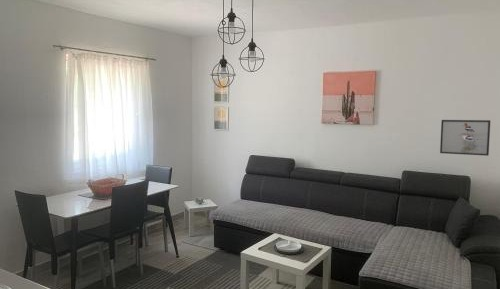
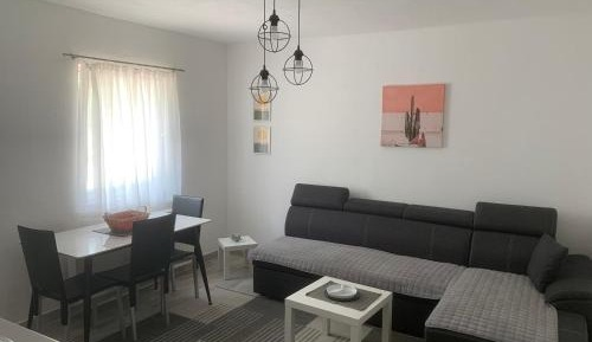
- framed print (464, 137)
